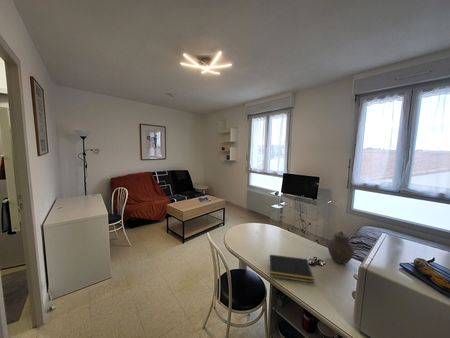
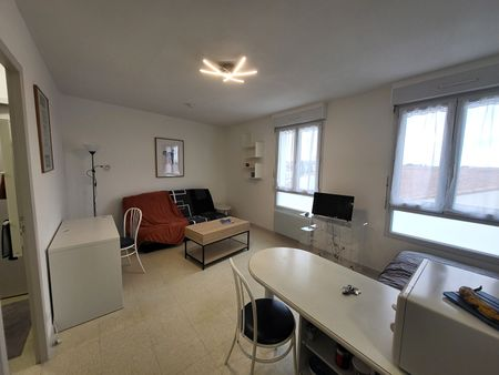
- notepad (289, 267)
- jar (340, 246)
